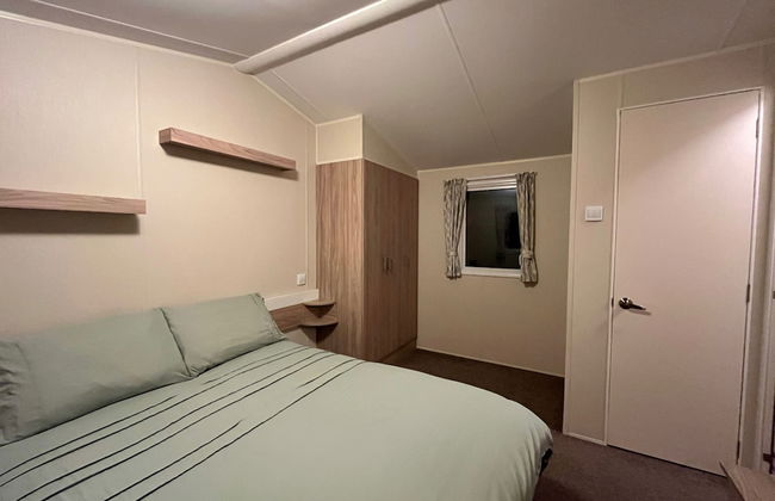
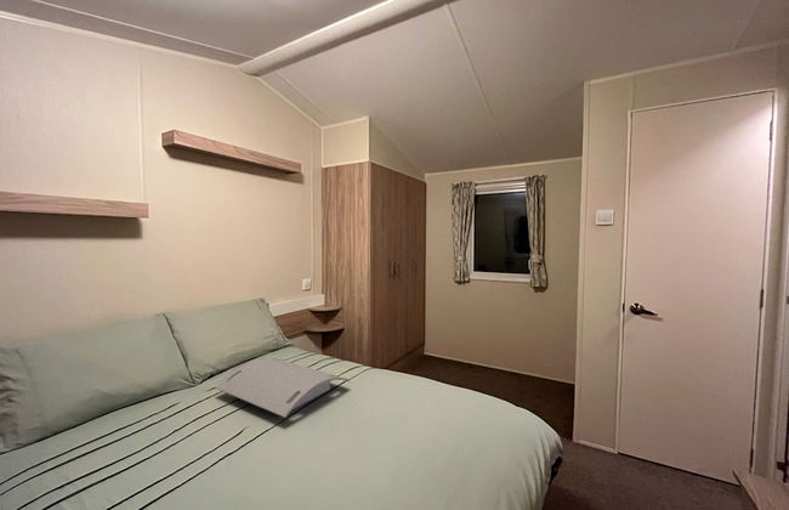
+ serving tray (284, 381)
